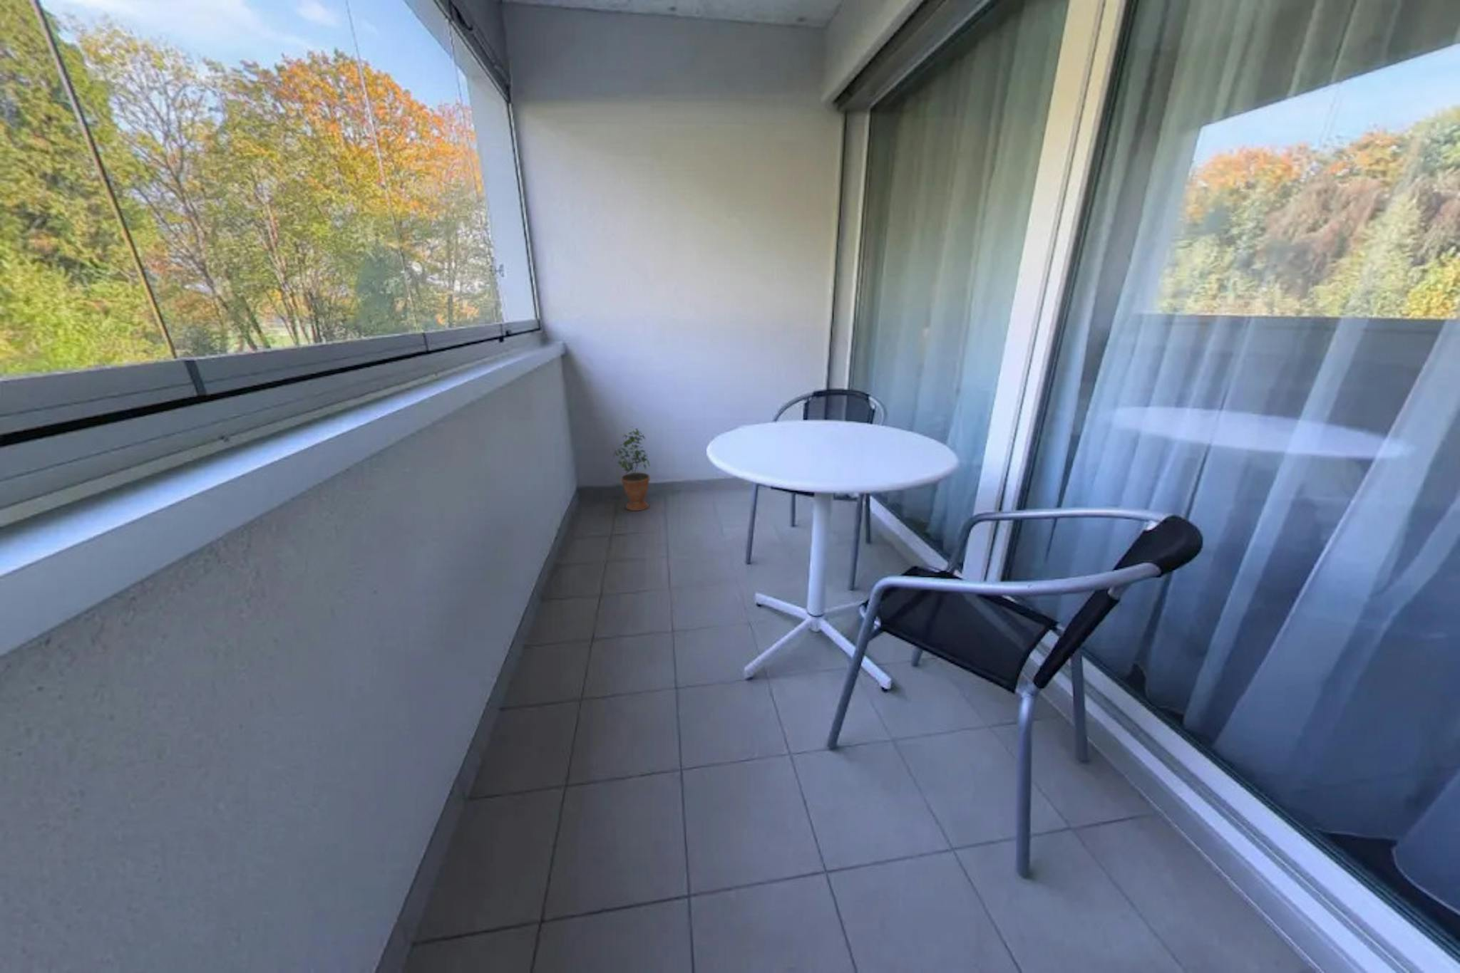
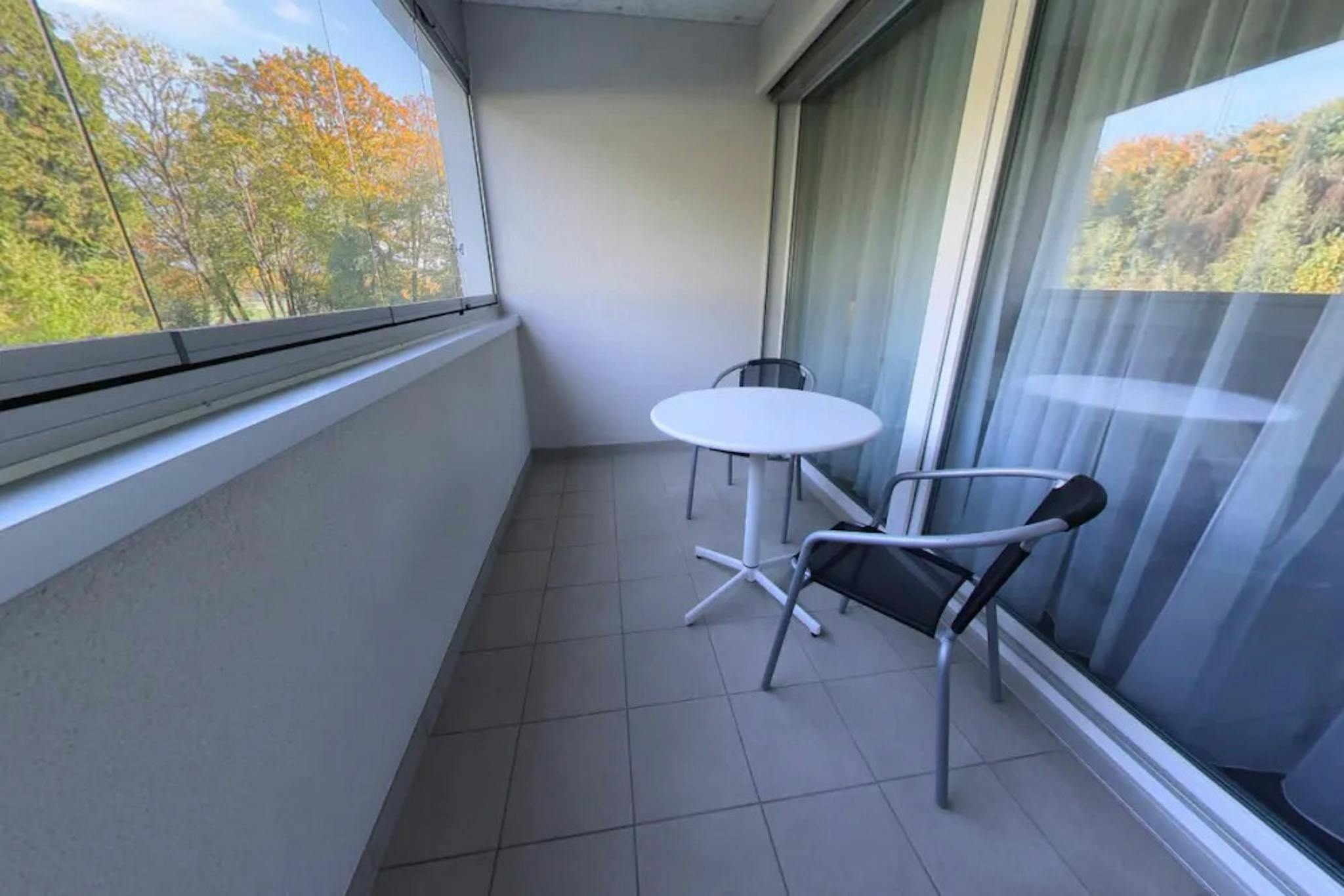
- potted plant (631, 468)
